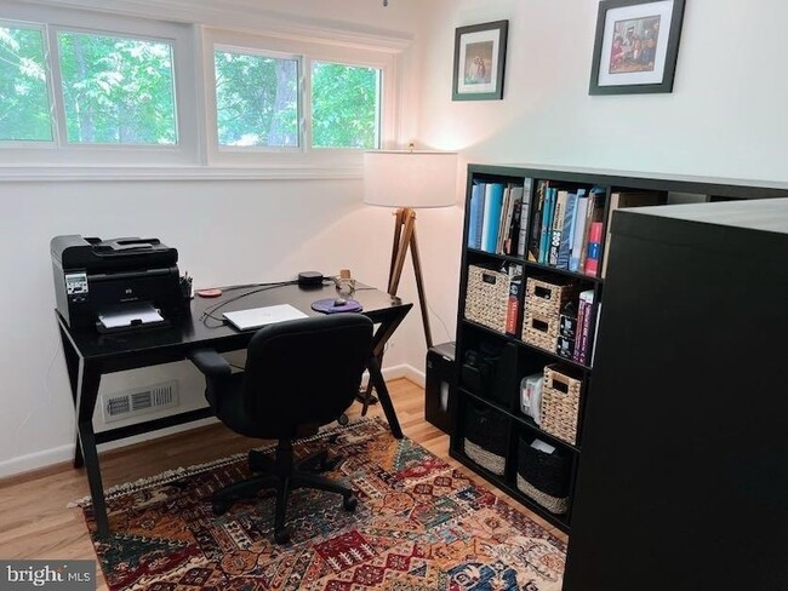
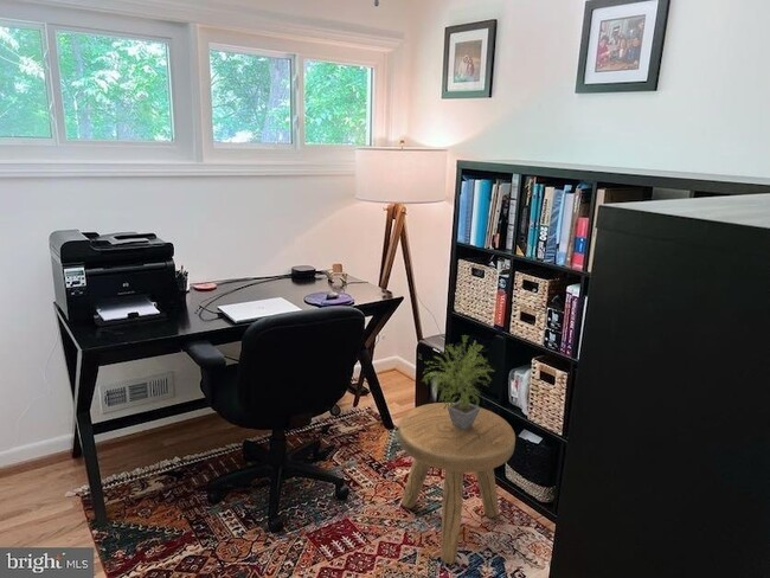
+ stool (451, 476)
+ potted plant (458, 383)
